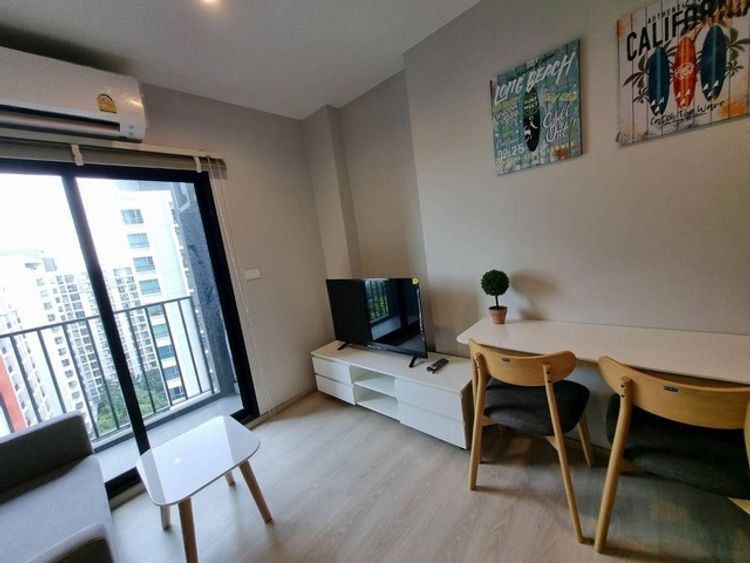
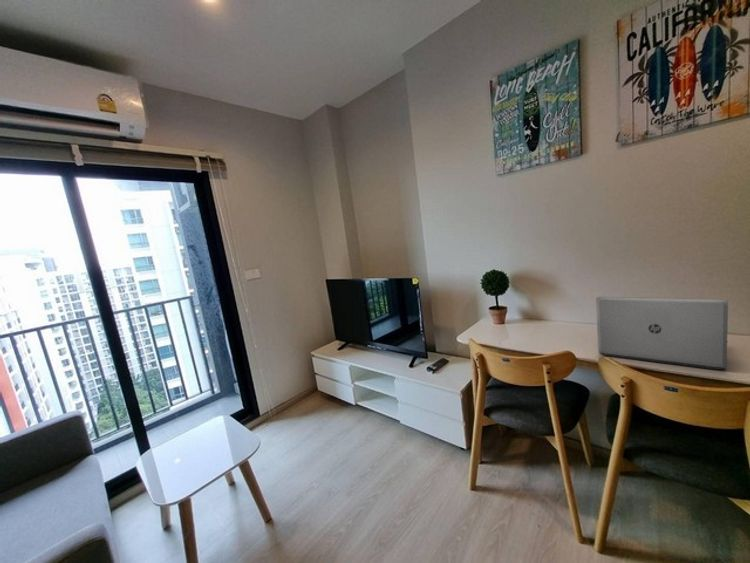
+ laptop (655, 321)
